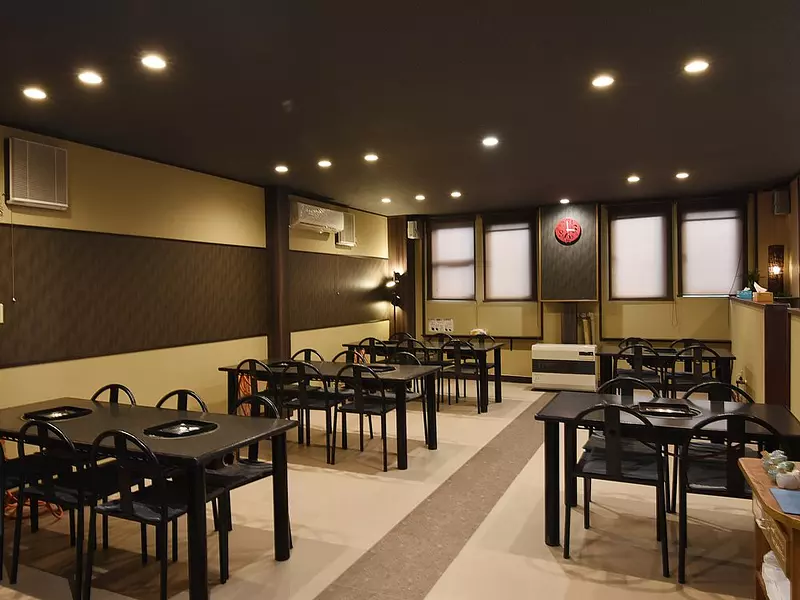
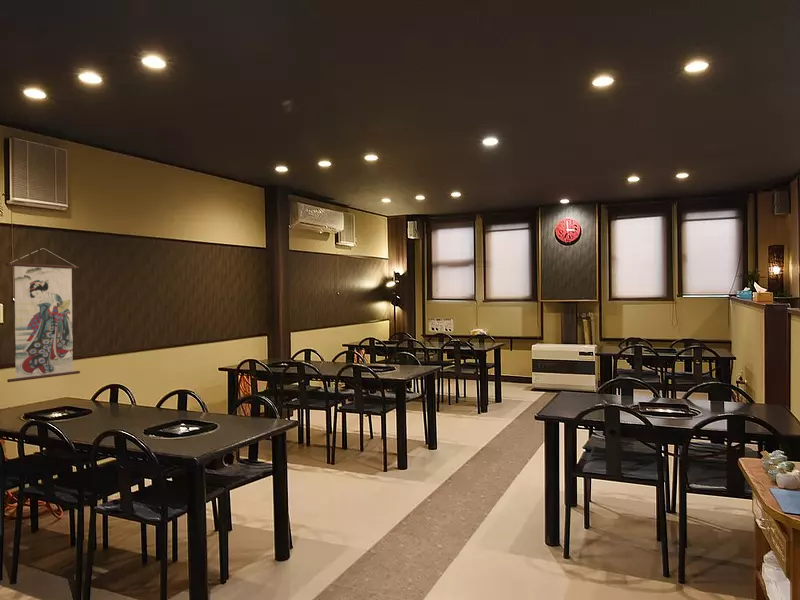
+ wall scroll (44, 312)
